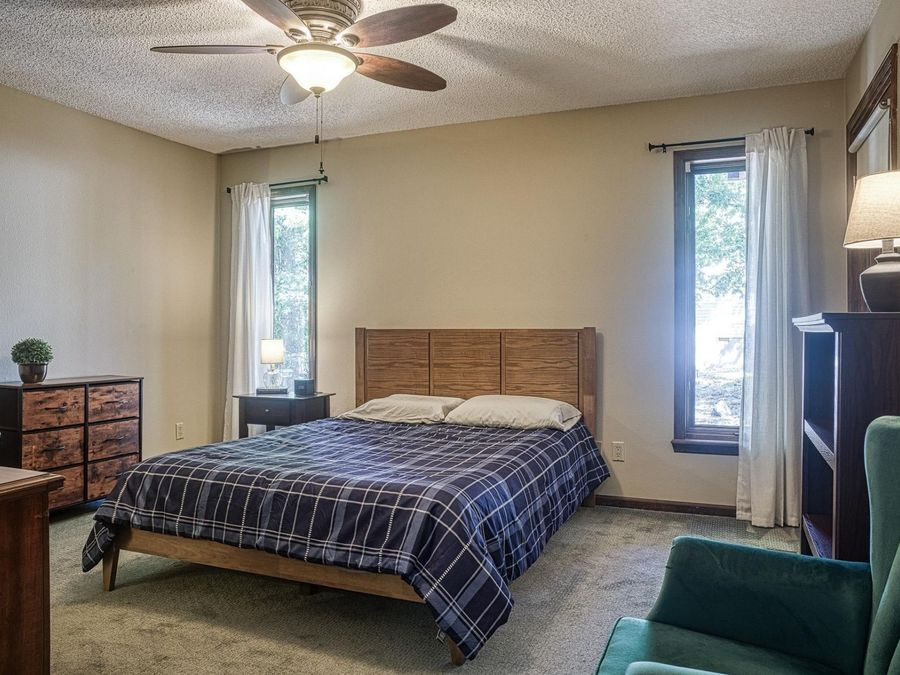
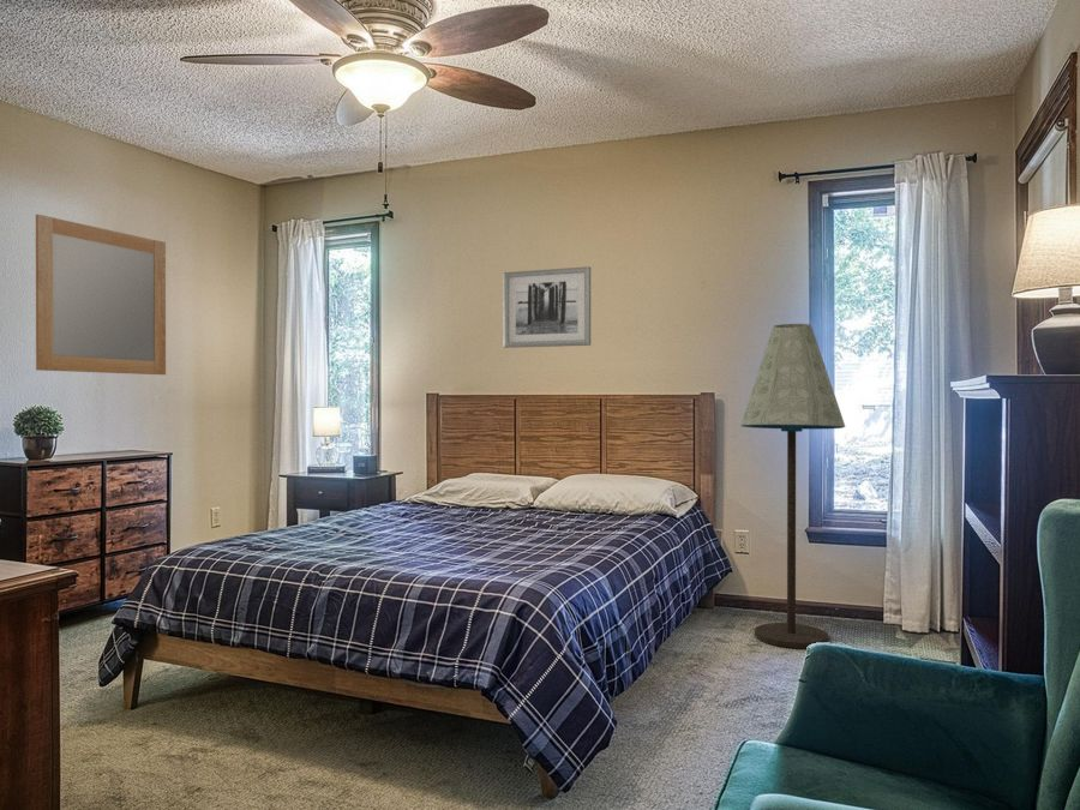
+ home mirror (106, 300)
+ wall art (546, 307)
+ floor lamp (791, 479)
